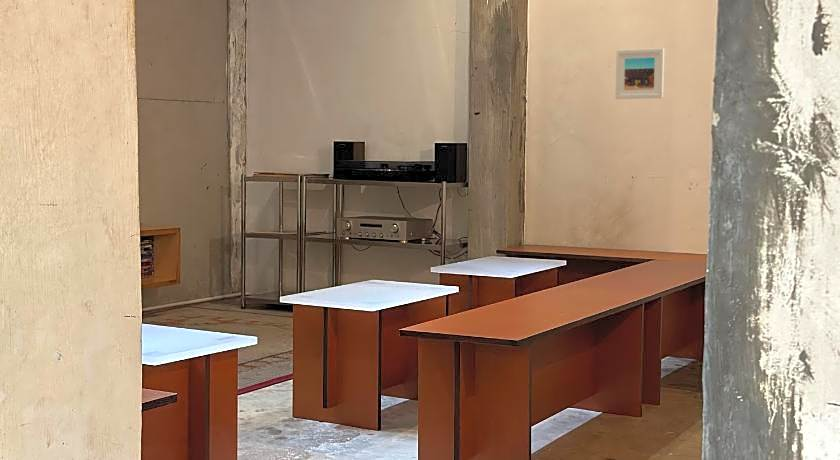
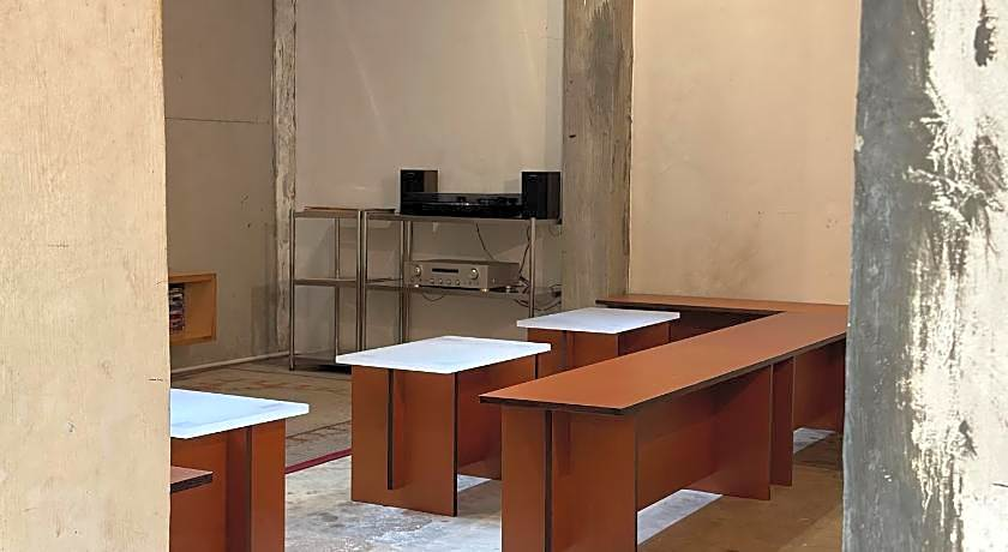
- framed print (639, 73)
